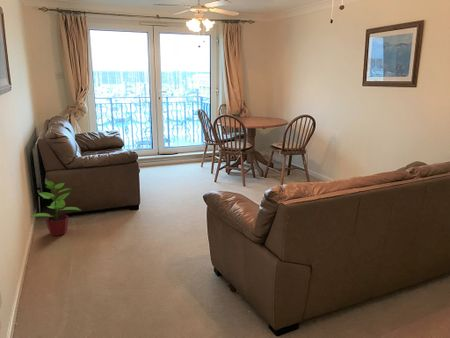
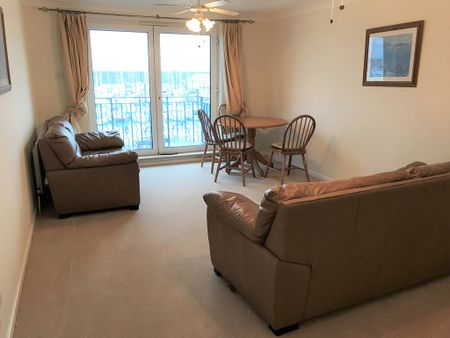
- potted plant (55, 205)
